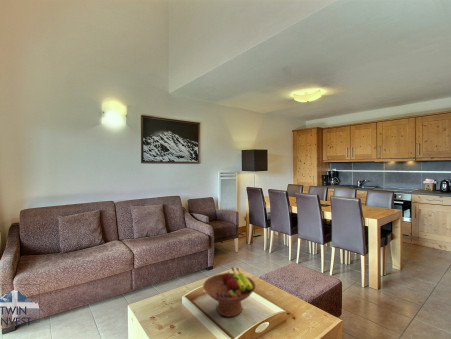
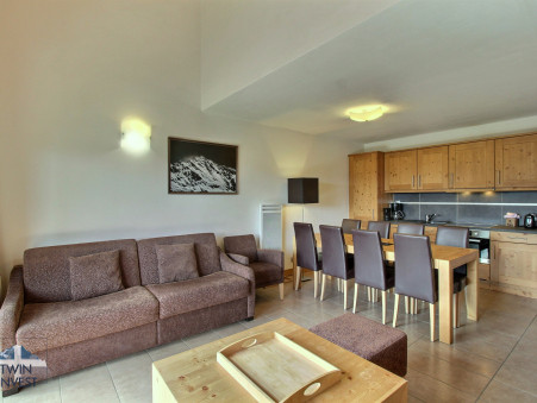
- fruit bowl (229, 292)
